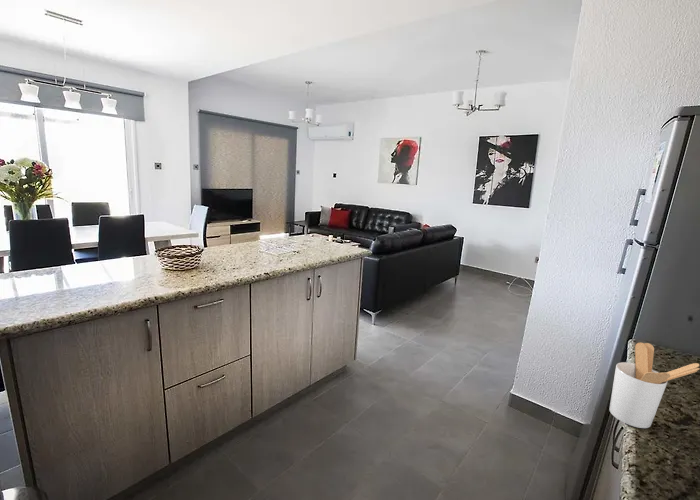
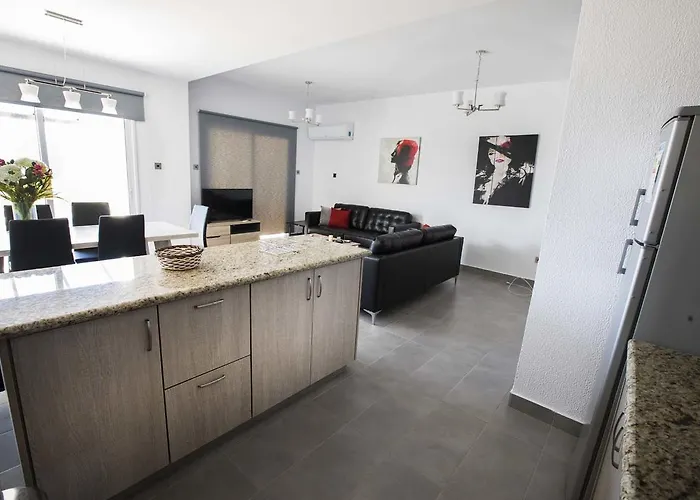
- utensil holder (651, 388)
